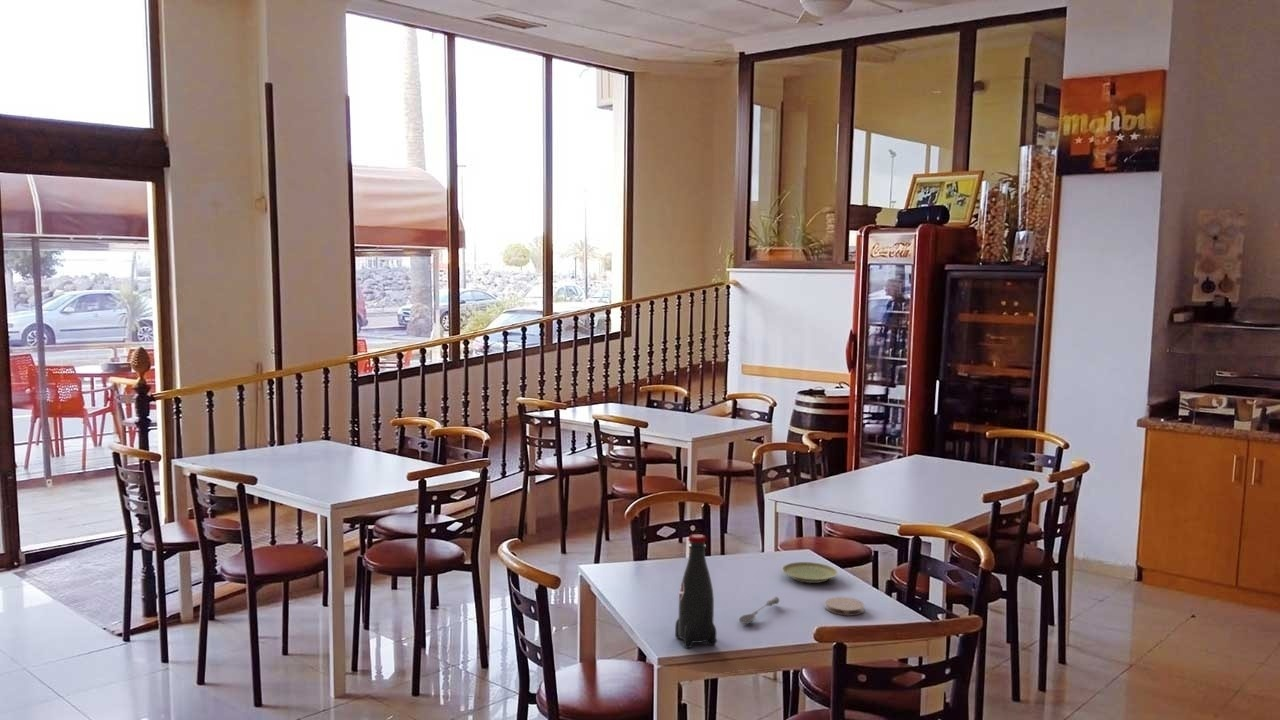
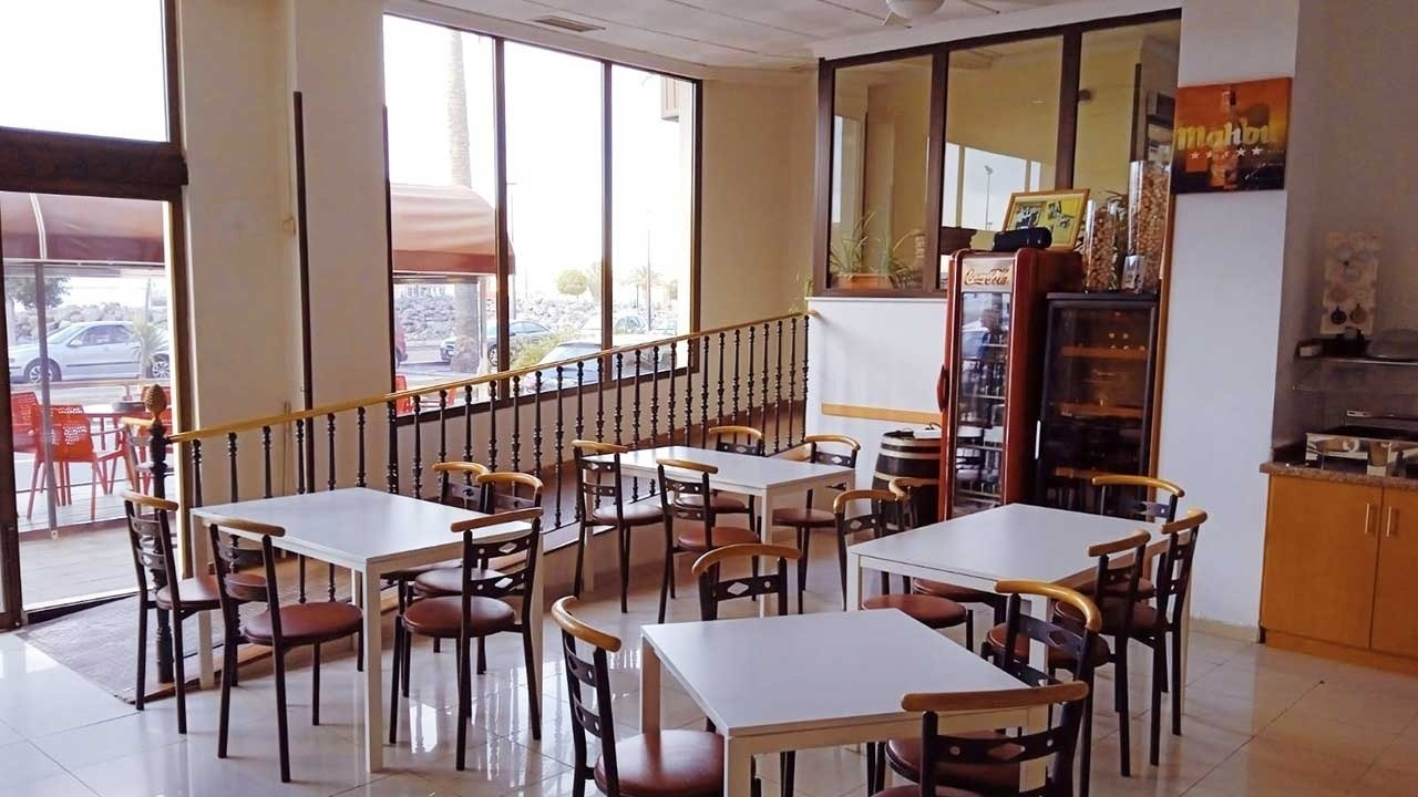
- soda bottle (696, 588)
- coaster (844, 606)
- soupspoon (758, 610)
- plate (809, 573)
